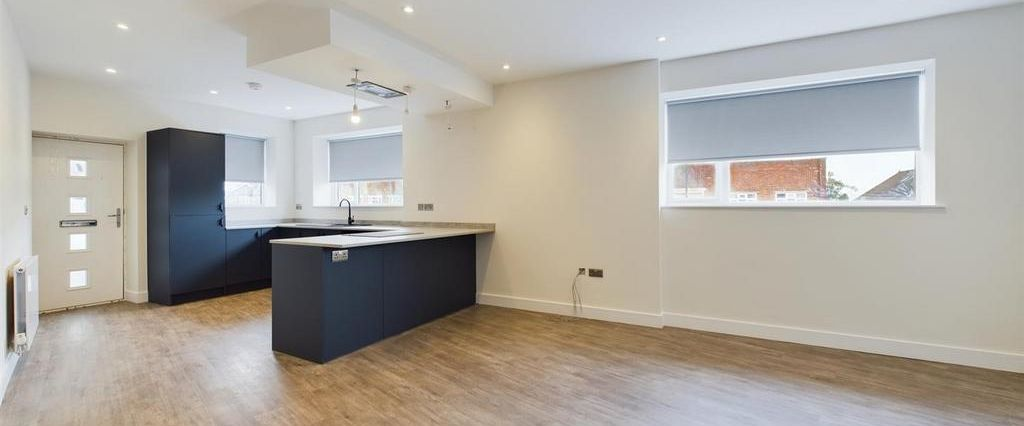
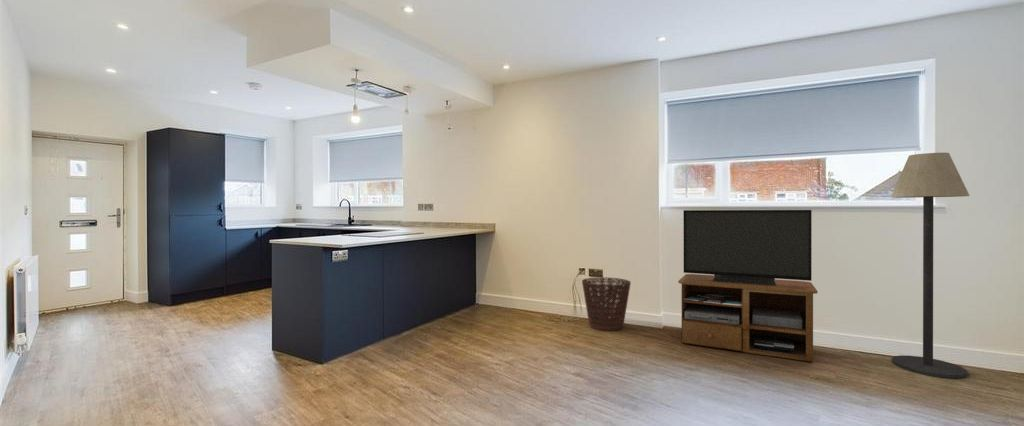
+ basket (606, 303)
+ floor lamp (928, 261)
+ tv stand (743, 277)
